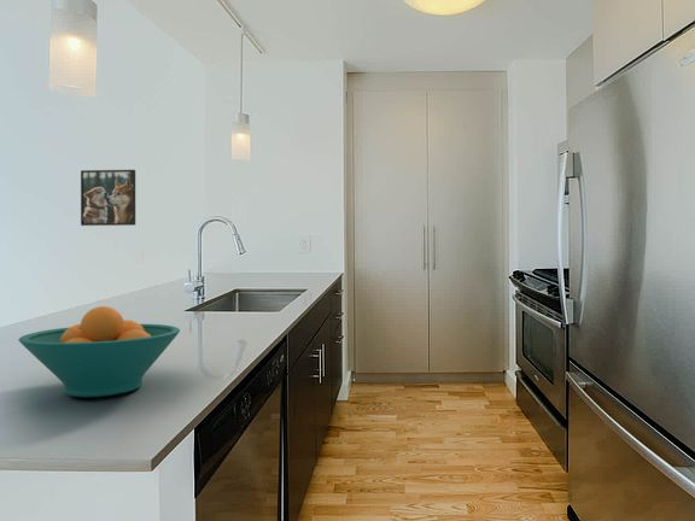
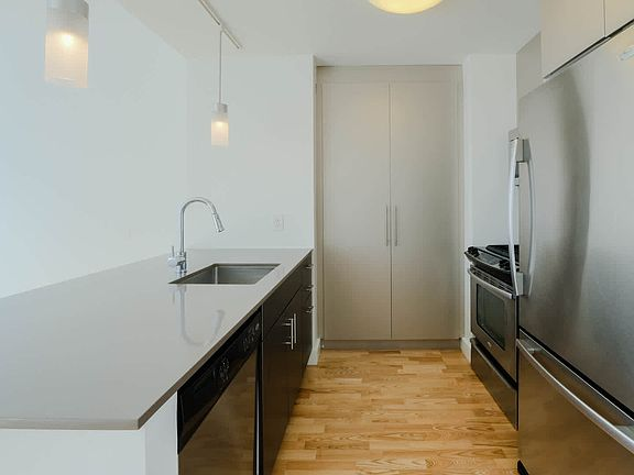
- fruit bowl (104, 347)
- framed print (107, 197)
